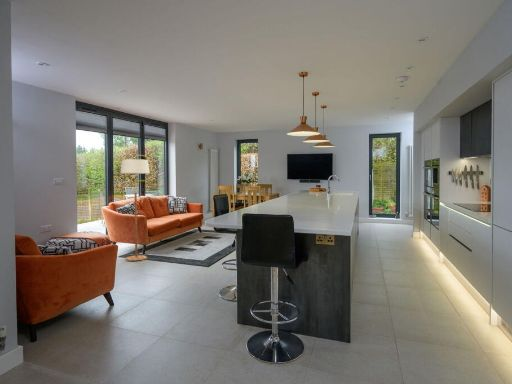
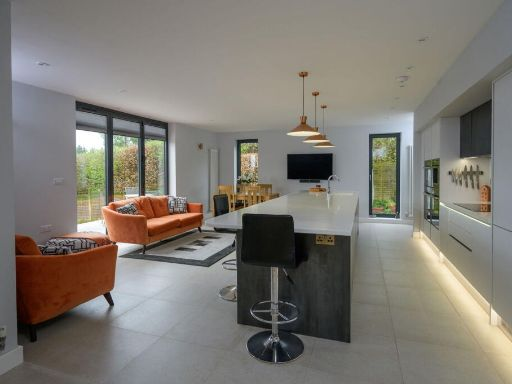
- floor lamp (136, 206)
